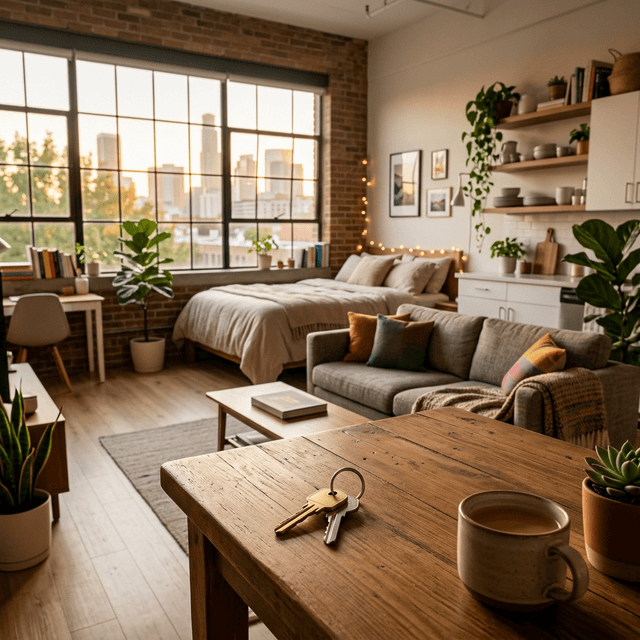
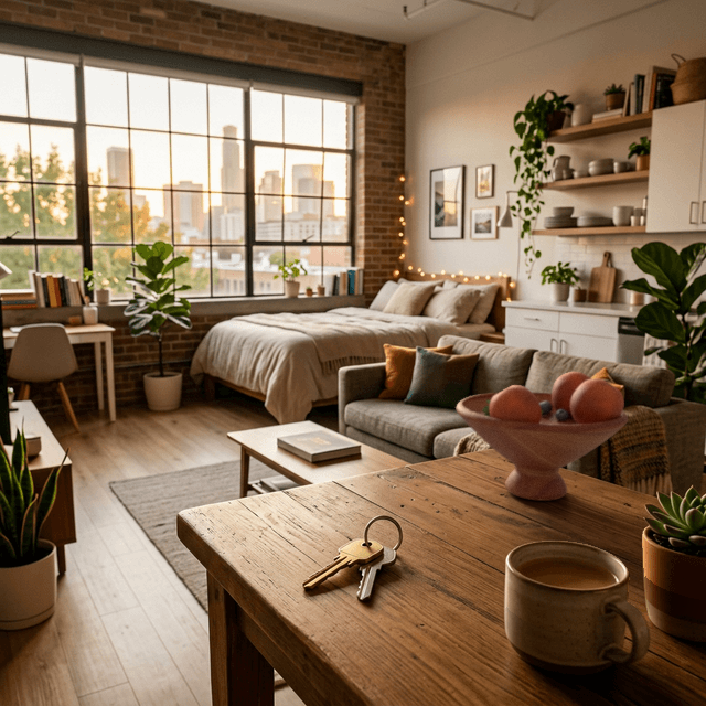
+ fruit bowl (537, 434)
